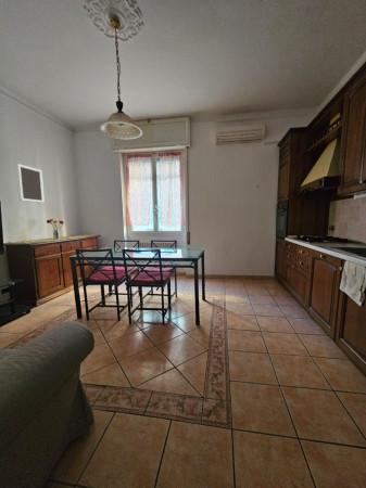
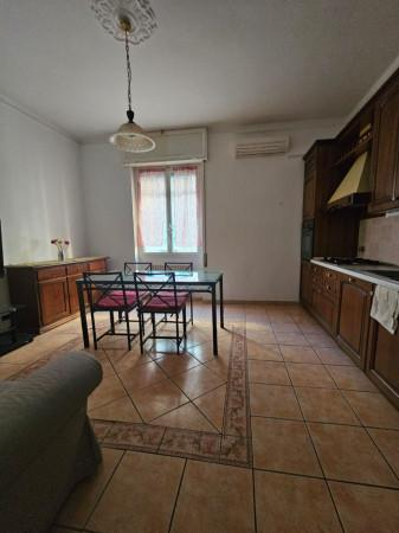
- home mirror (30, 184)
